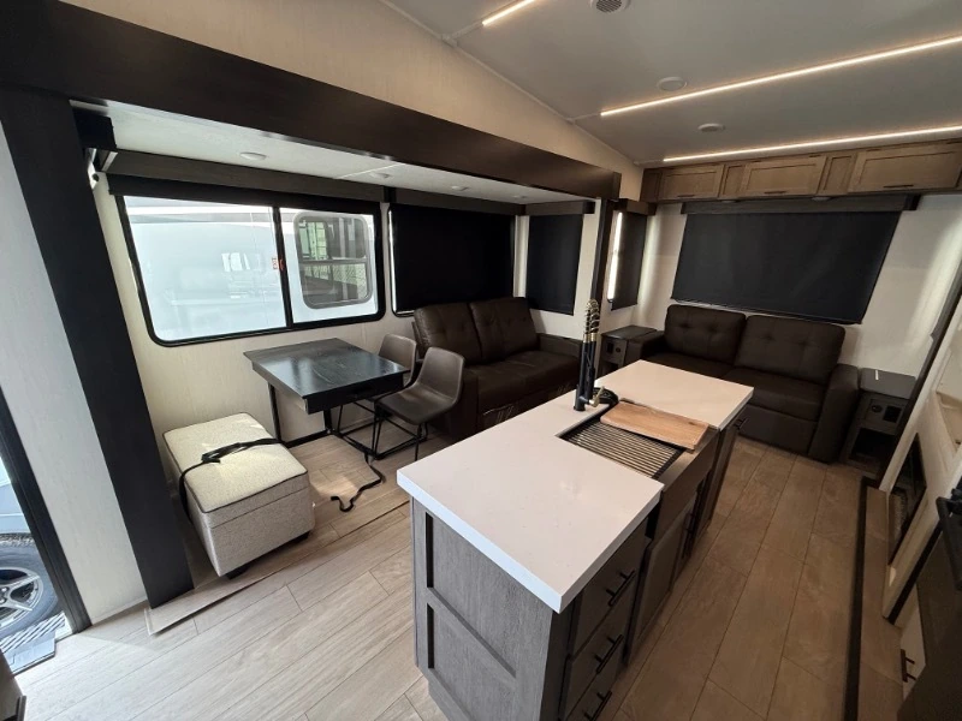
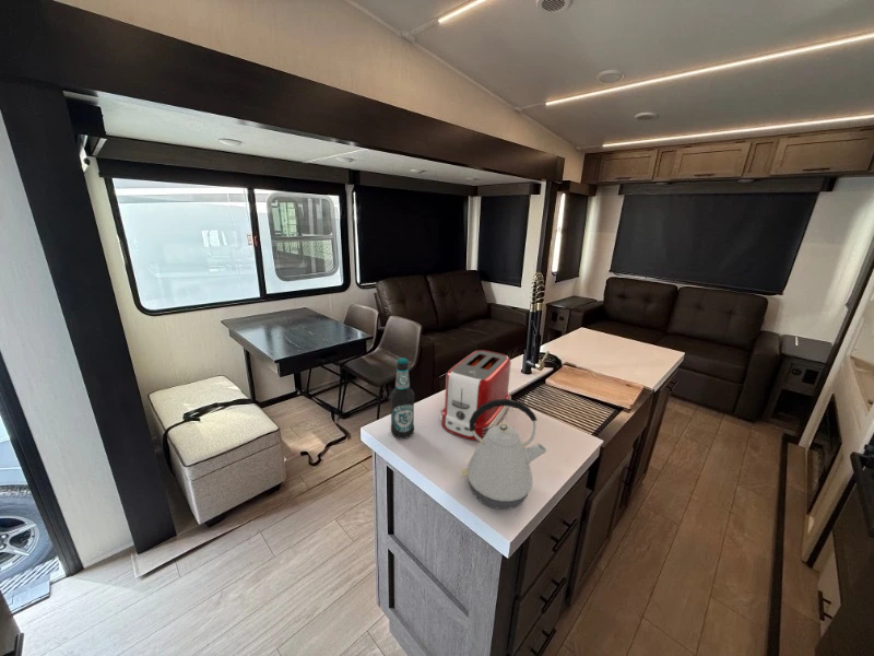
+ kettle (504, 446)
+ bottle (402, 397)
+ toaster (479, 389)
